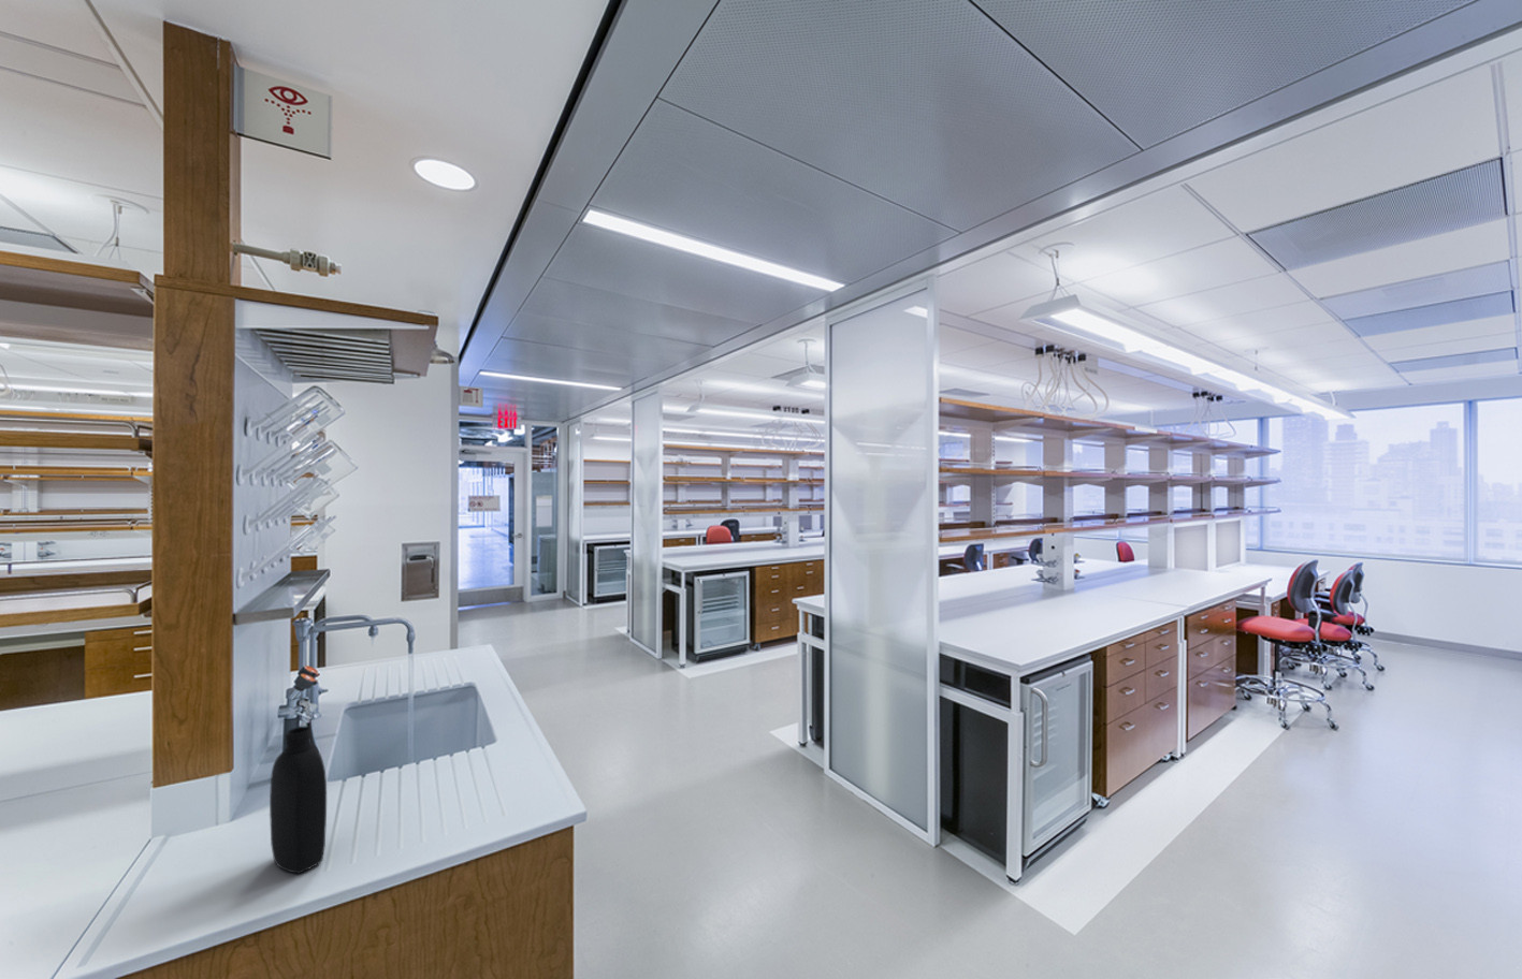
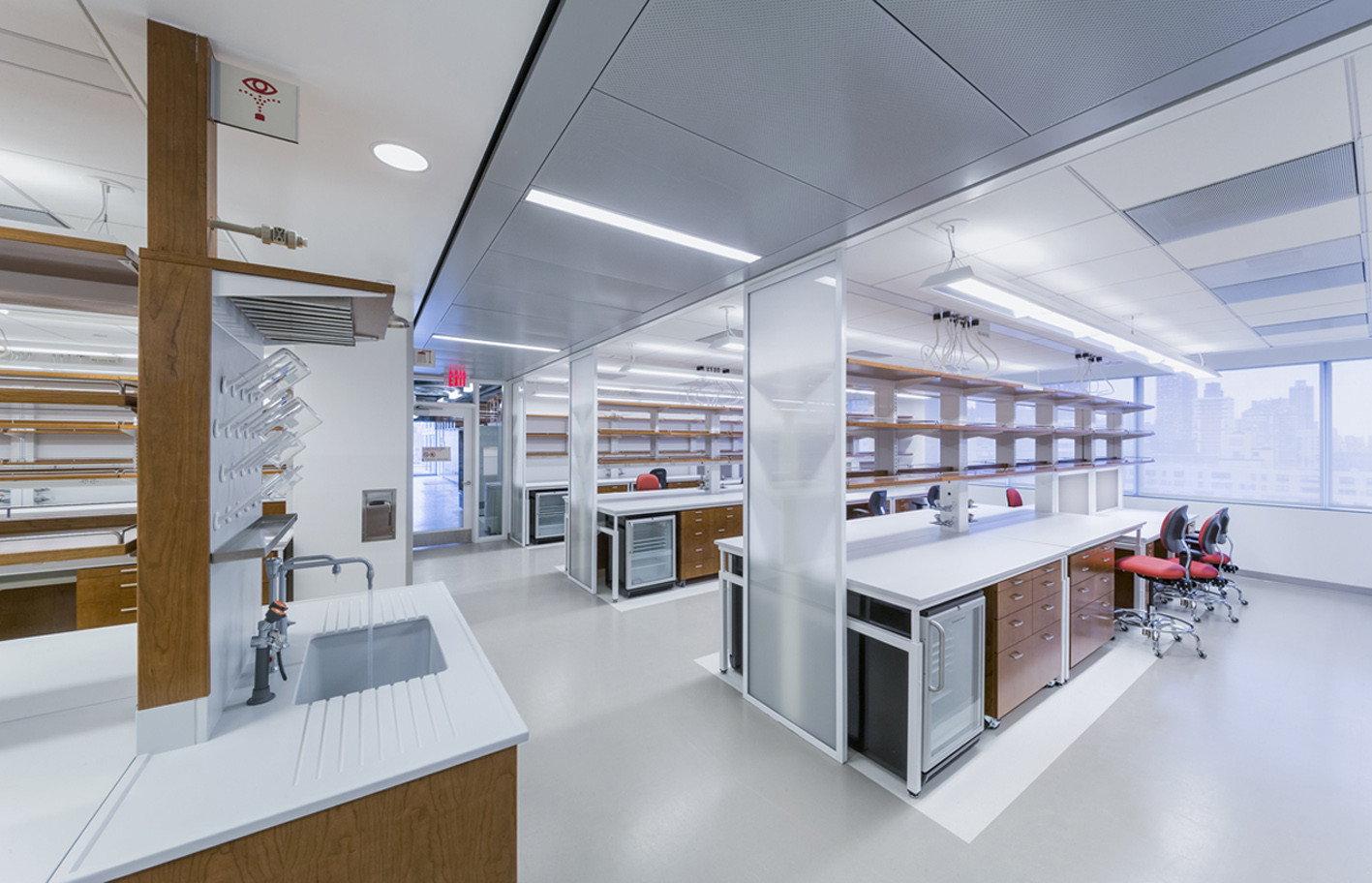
- bottle (297, 795)
